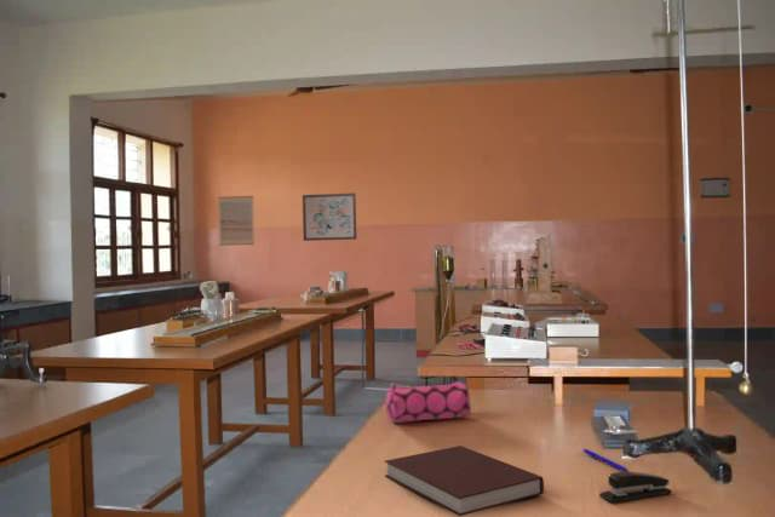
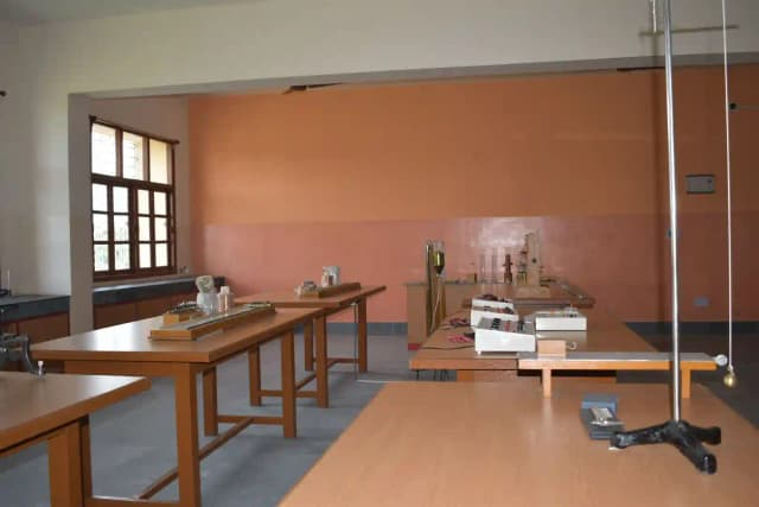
- stapler (636, 483)
- notebook (460, 476)
- wall art (235, 220)
- pencil case (429, 400)
- pen (605, 460)
- wall art (329, 217)
